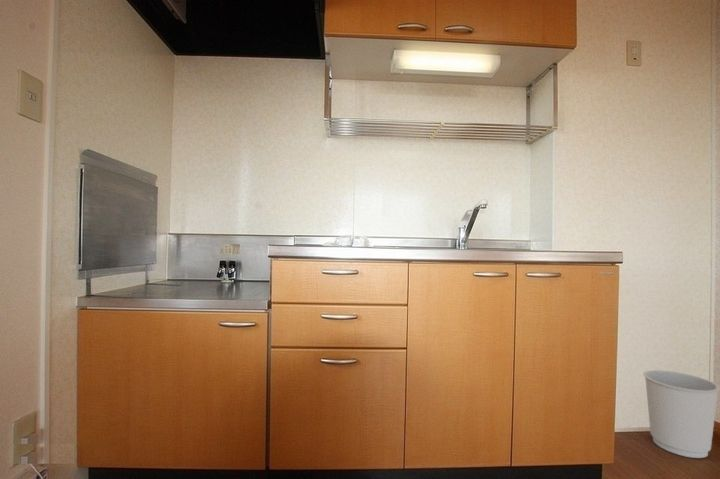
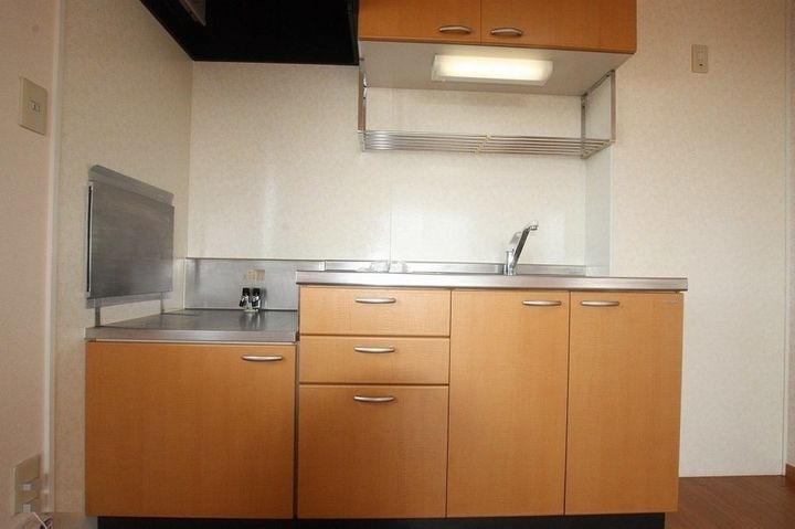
- trash can (679, 413)
